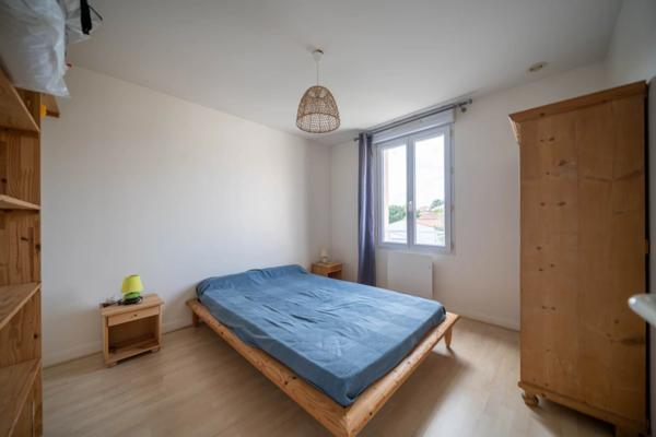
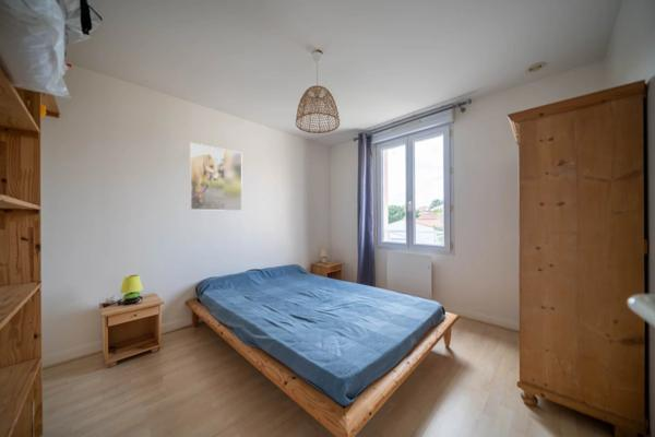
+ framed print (217, 179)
